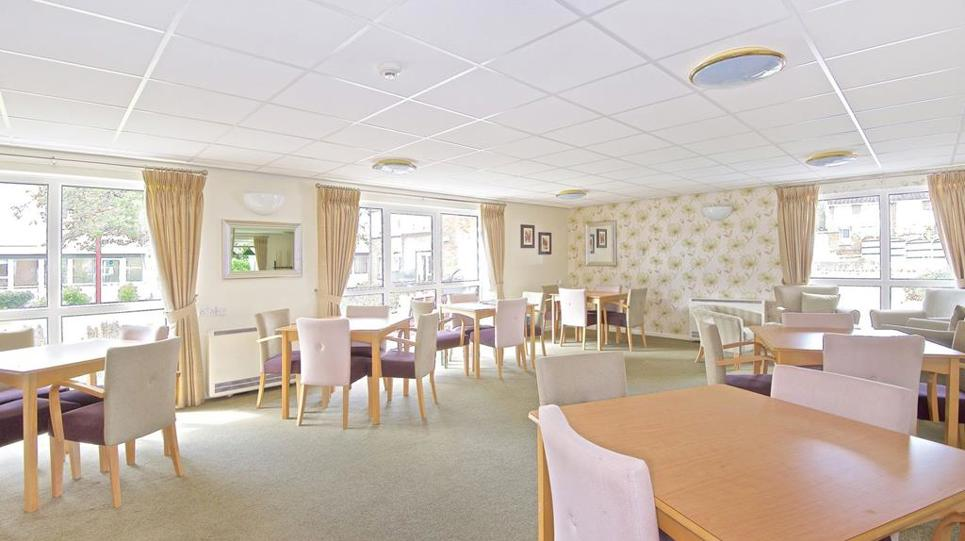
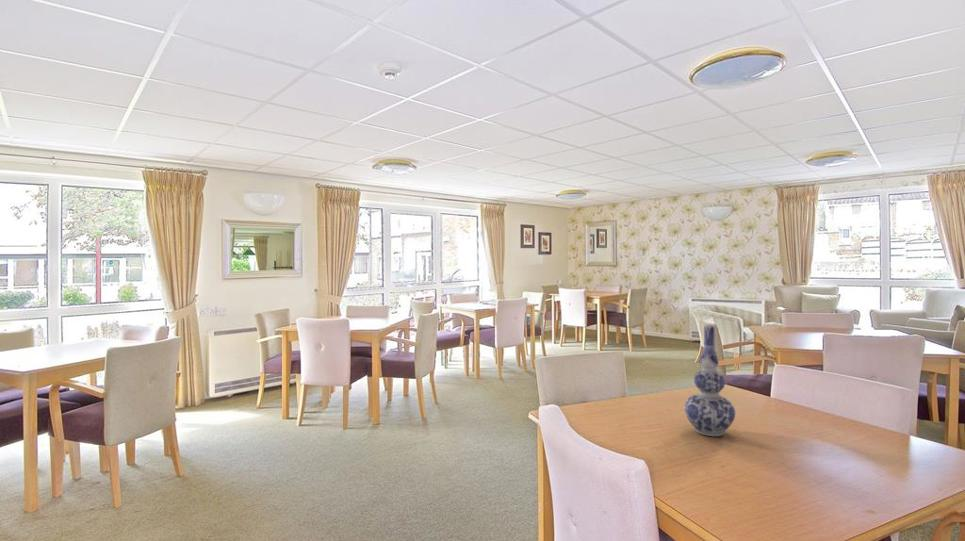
+ vase (709, 378)
